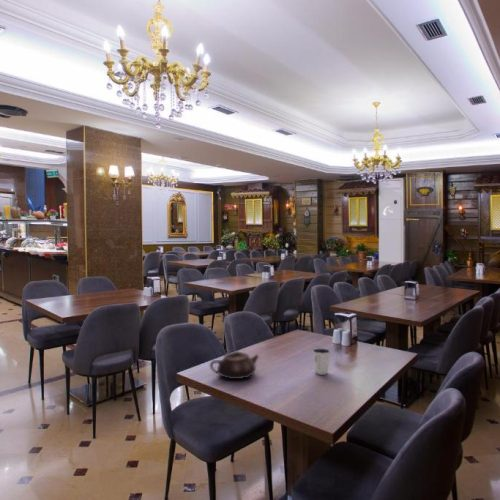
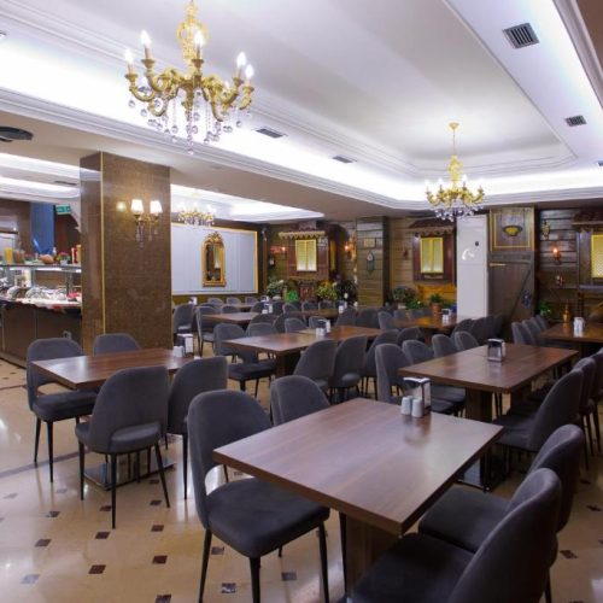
- teapot (235, 363)
- dixie cup (321, 361)
